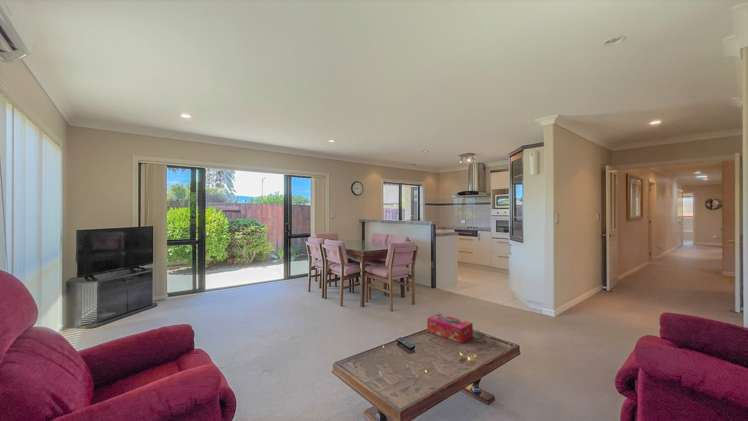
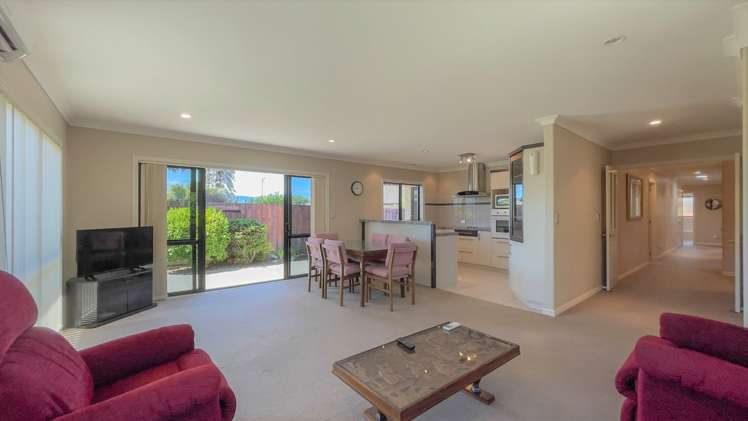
- tissue box (449, 327)
